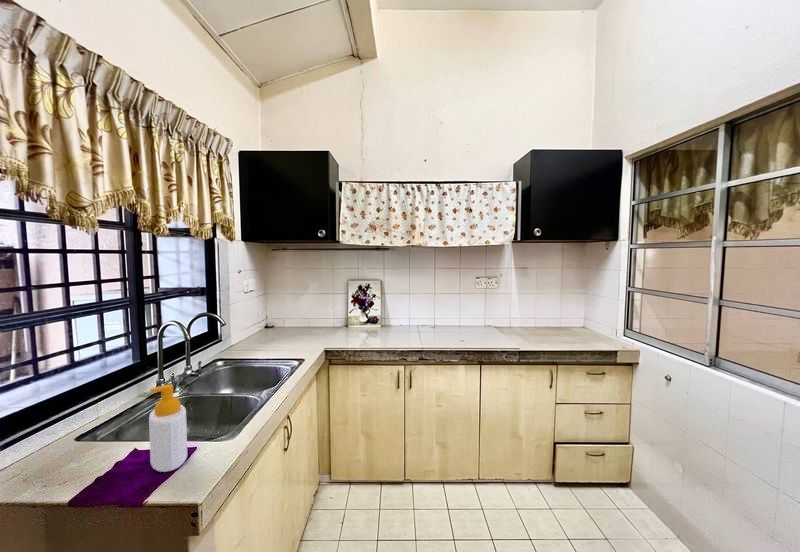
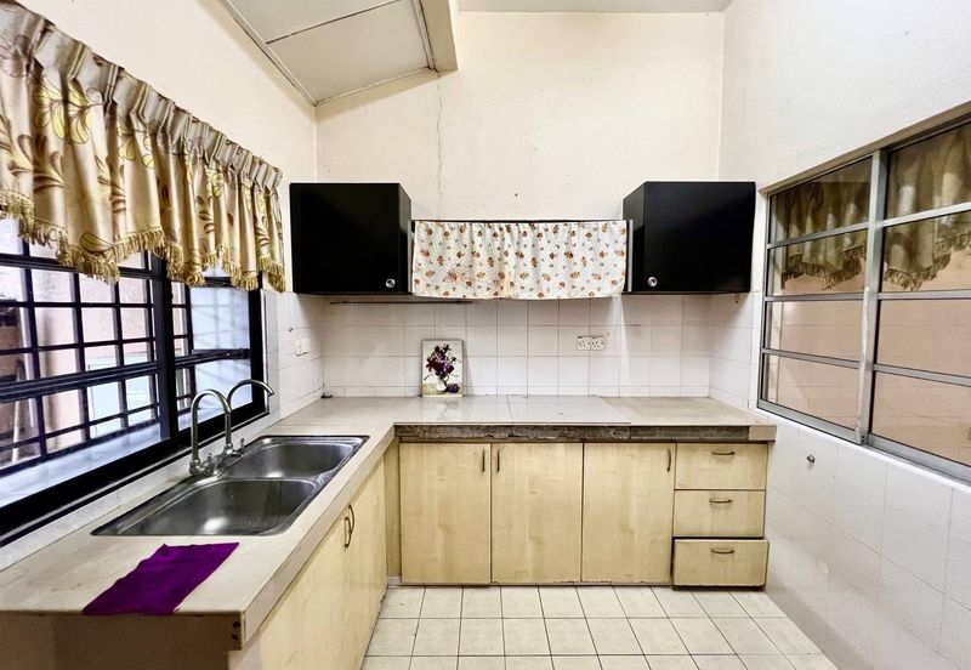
- soap bottle (168, 422)
